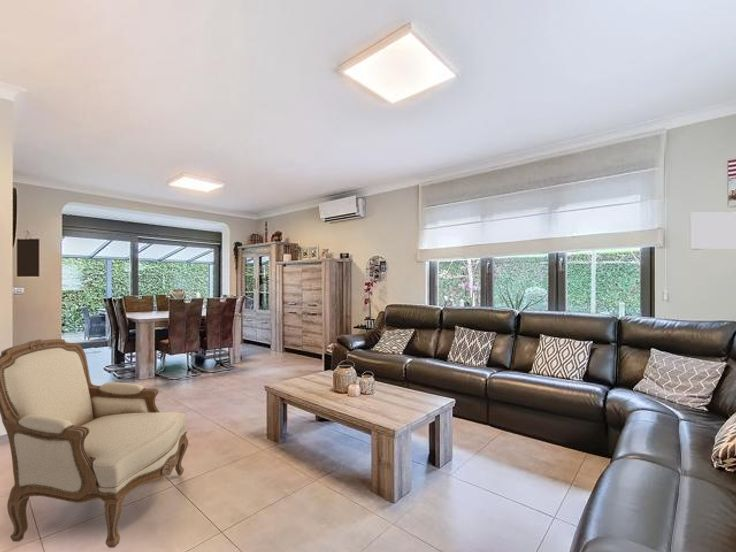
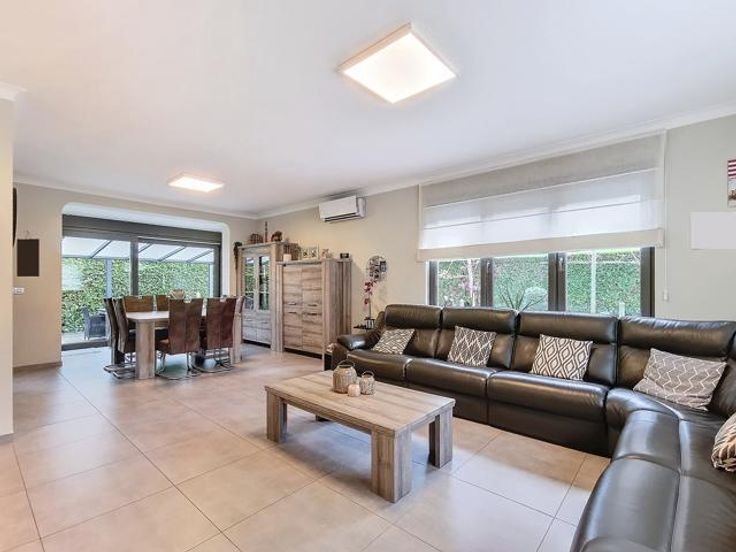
- armchair (101, 422)
